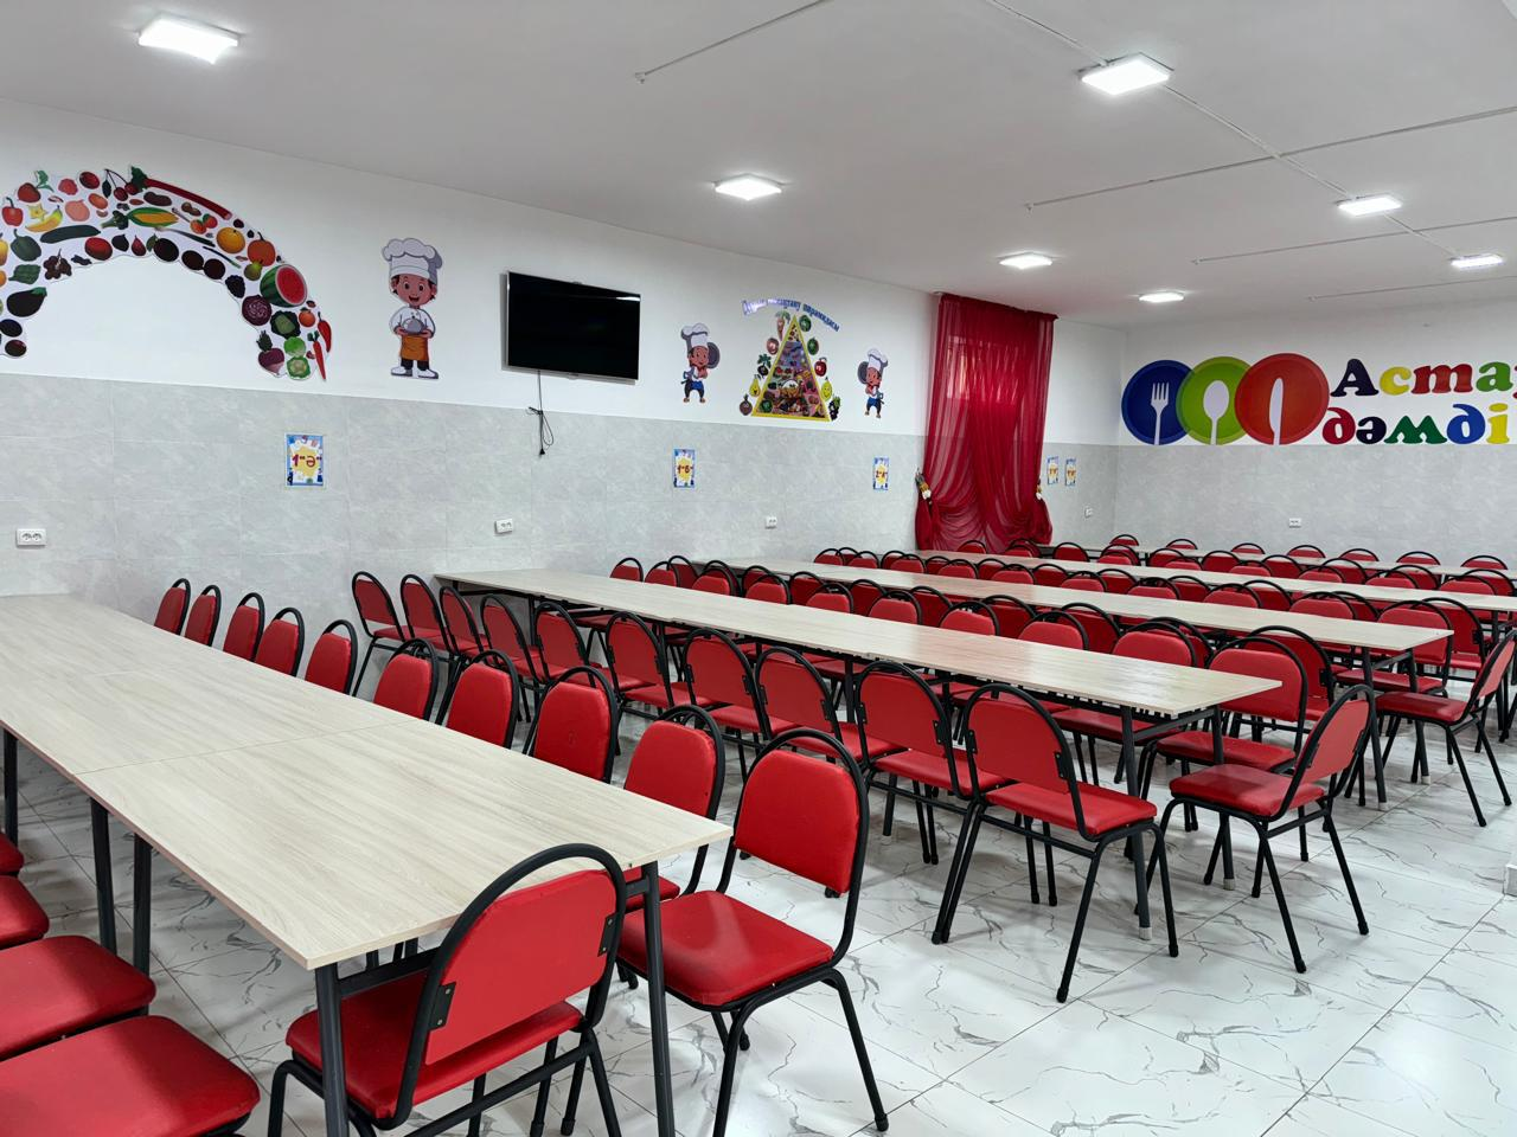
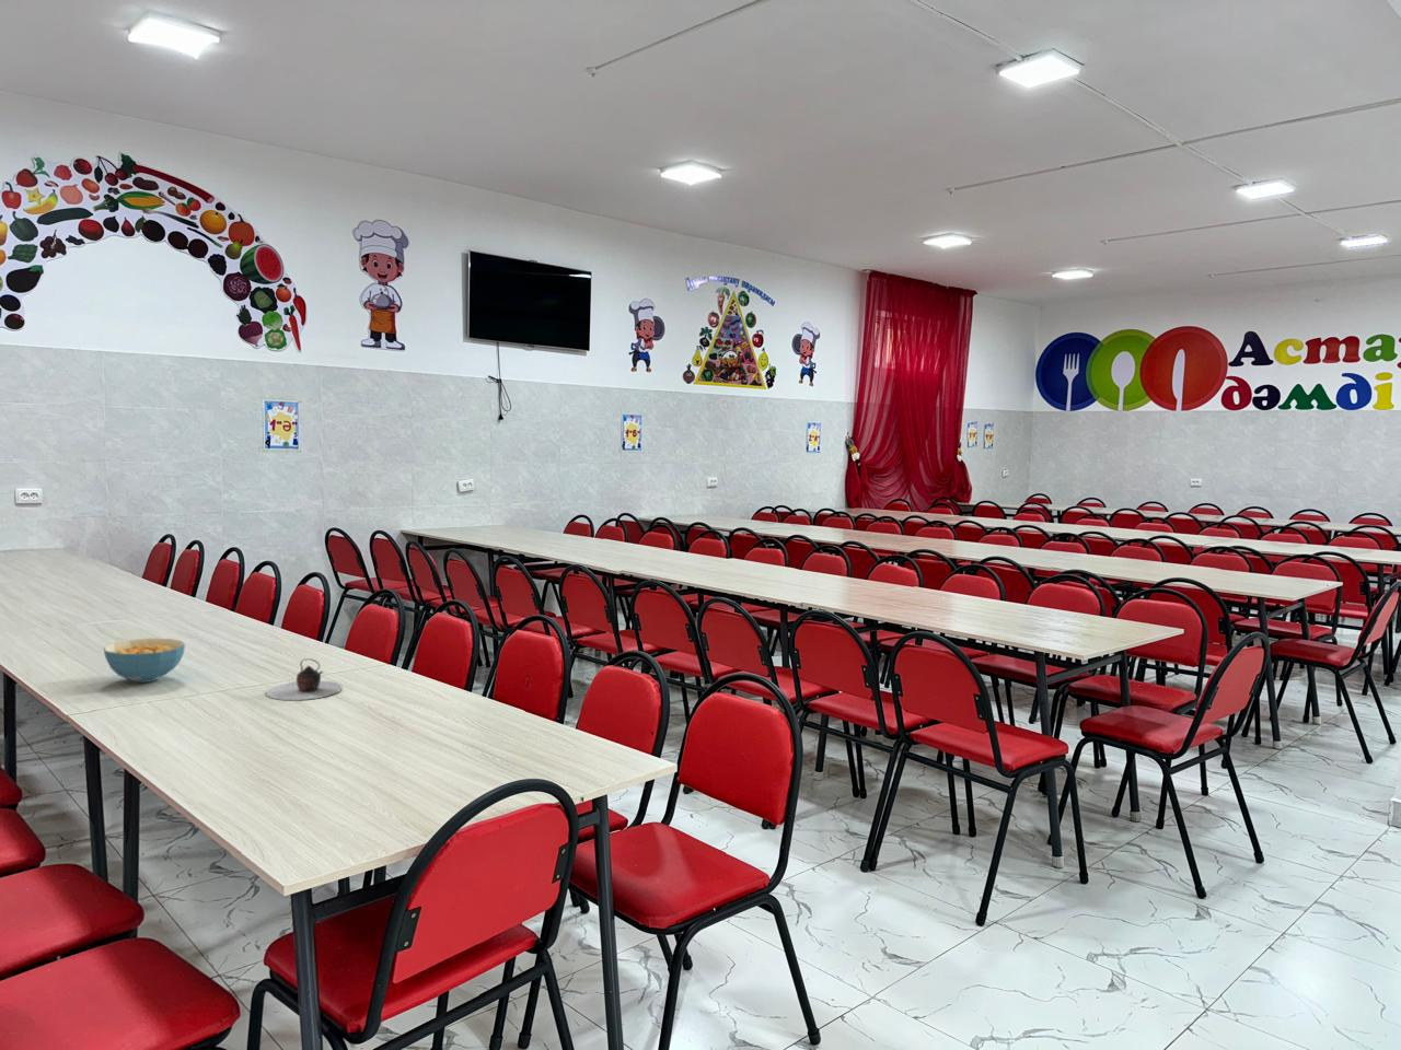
+ teapot (304, 675)
+ cereal bowl (145, 663)
